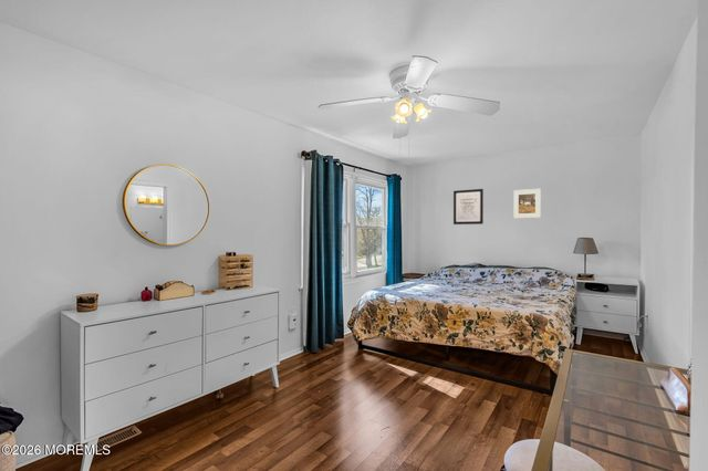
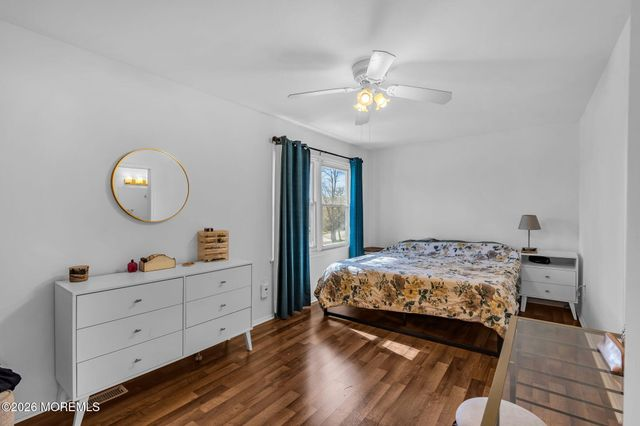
- wall art (468, 207)
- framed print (527, 203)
